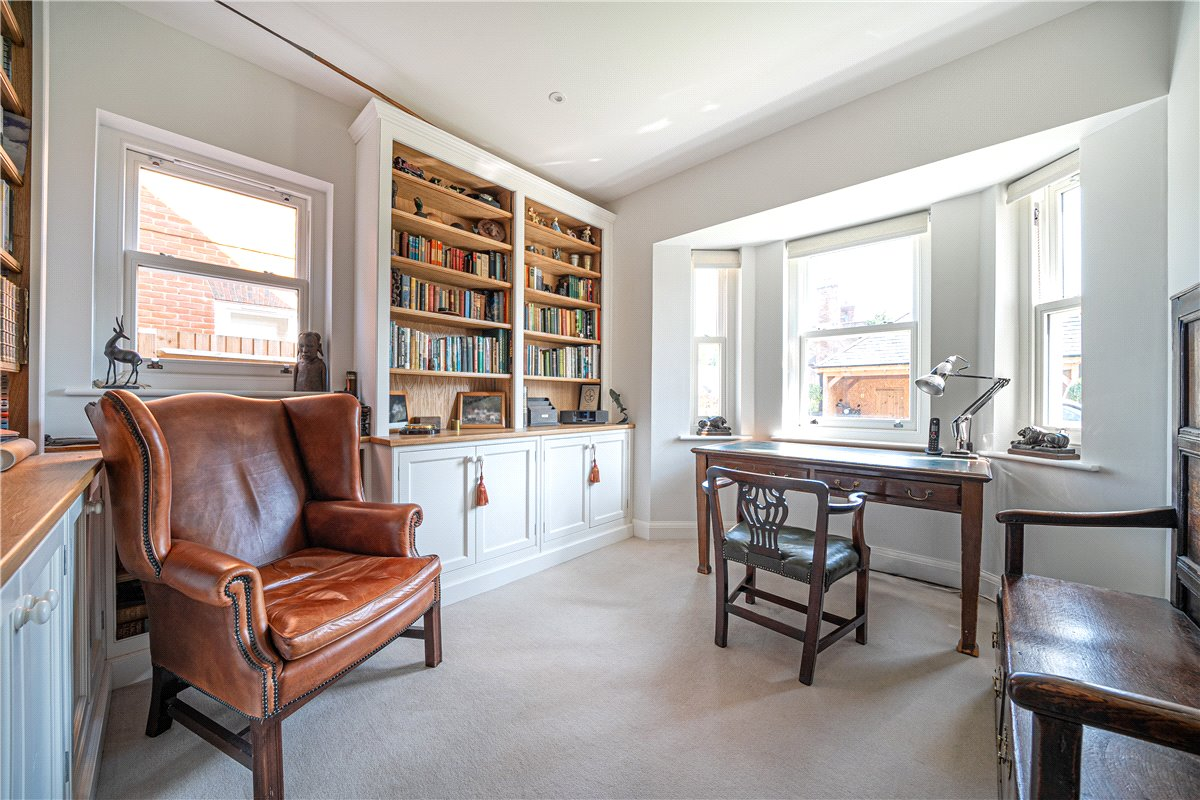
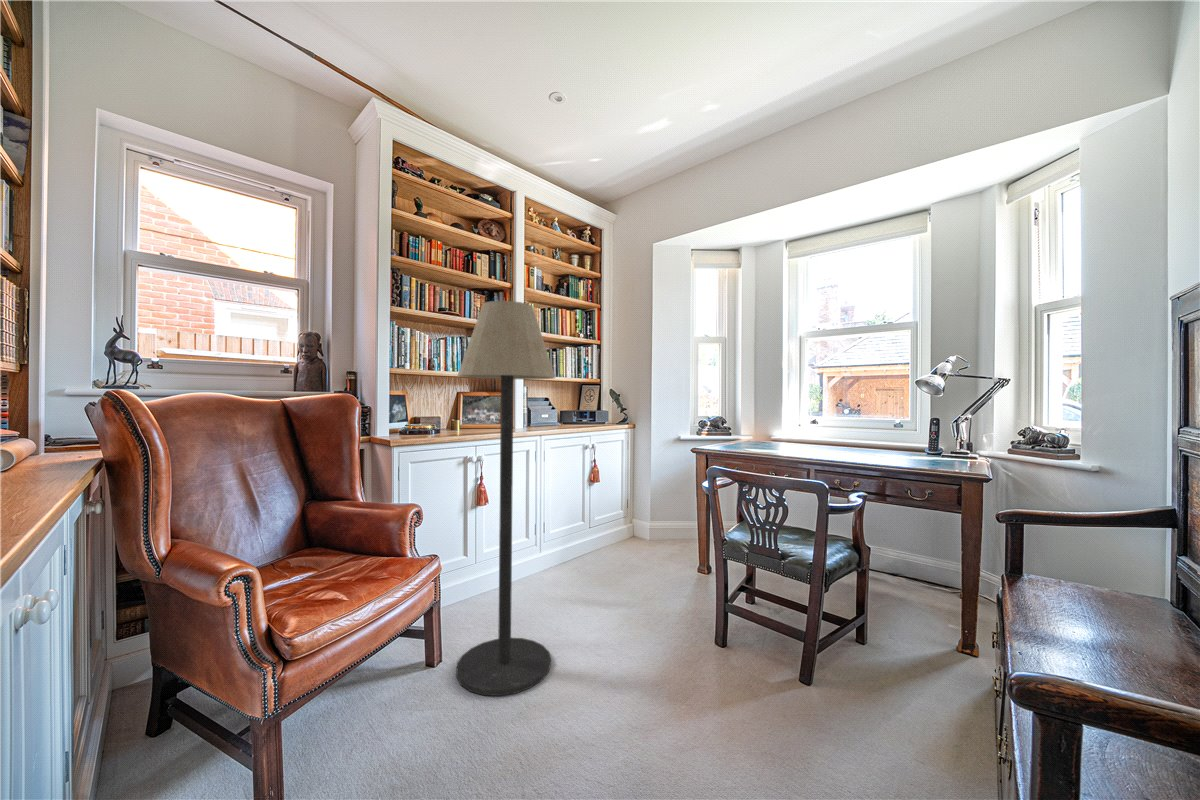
+ floor lamp (506, 486)
